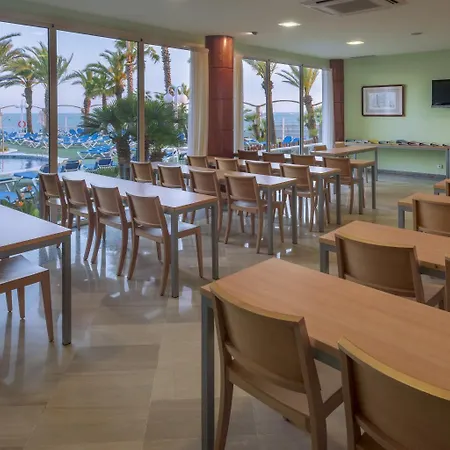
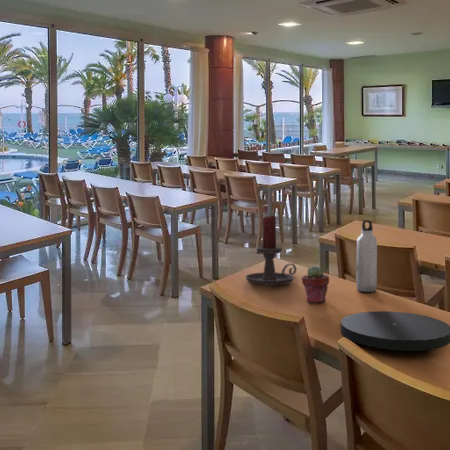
+ candle holder (274, 248)
+ plate (394, 329)
+ potted succulent (315, 283)
+ water bottle (366, 255)
